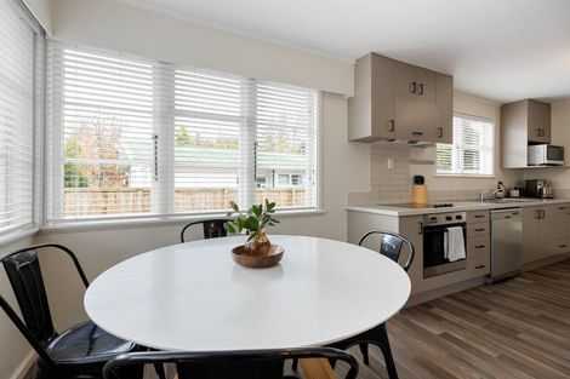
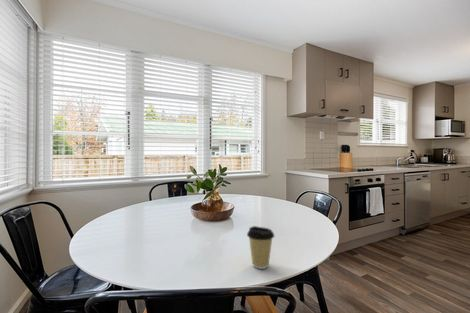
+ coffee cup (260, 247)
